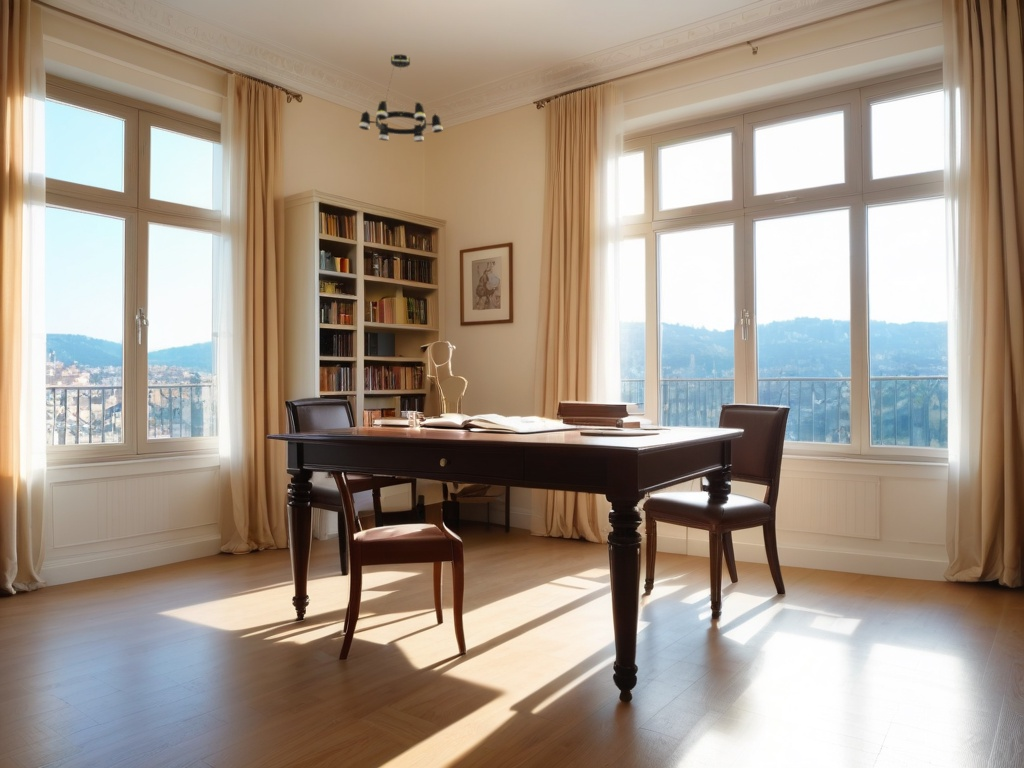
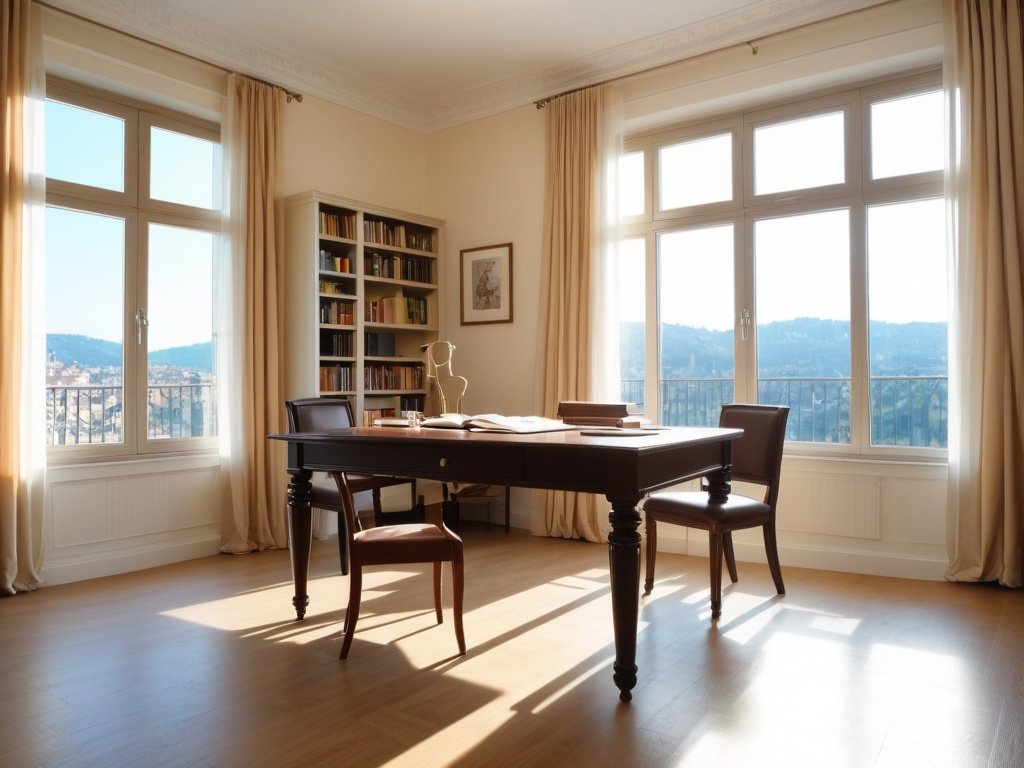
- chandelier (387, 92)
